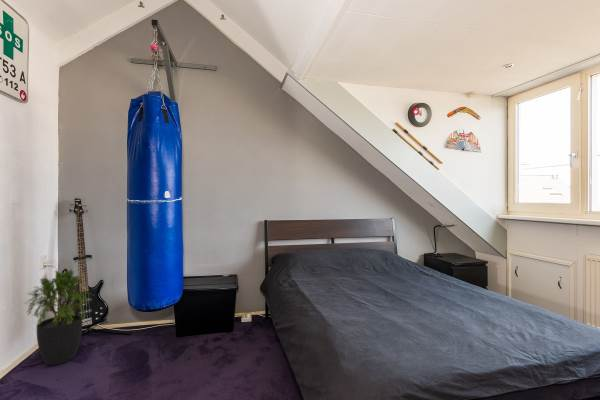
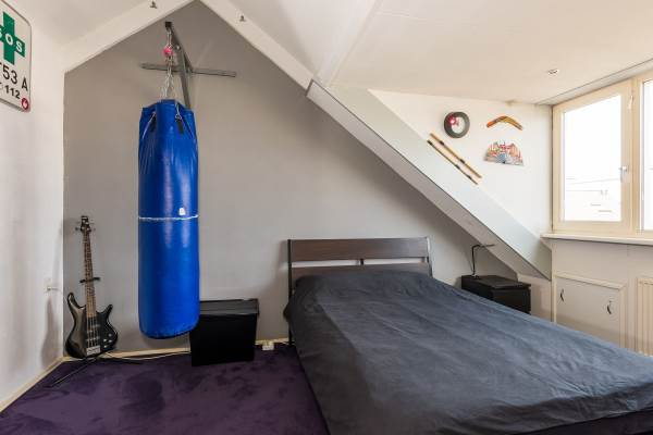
- potted plant (56, 314)
